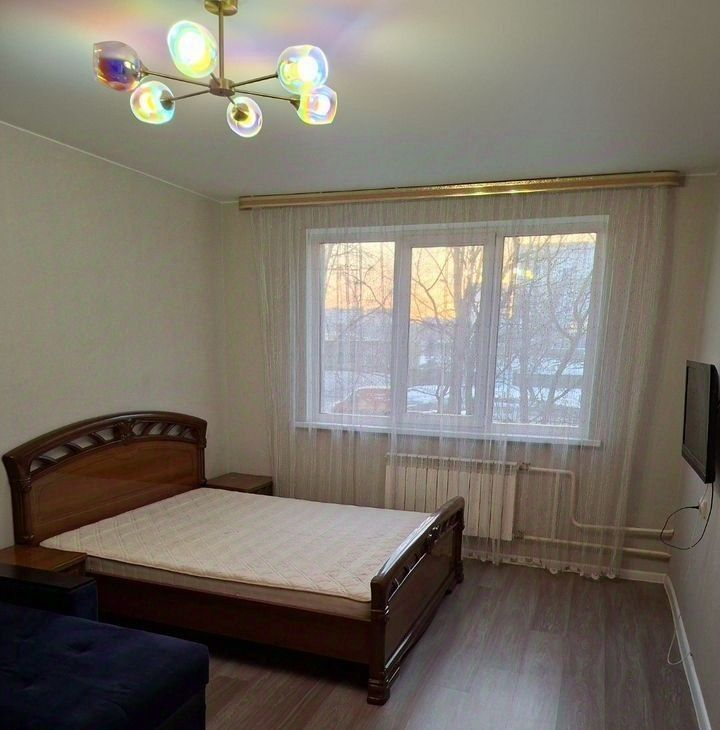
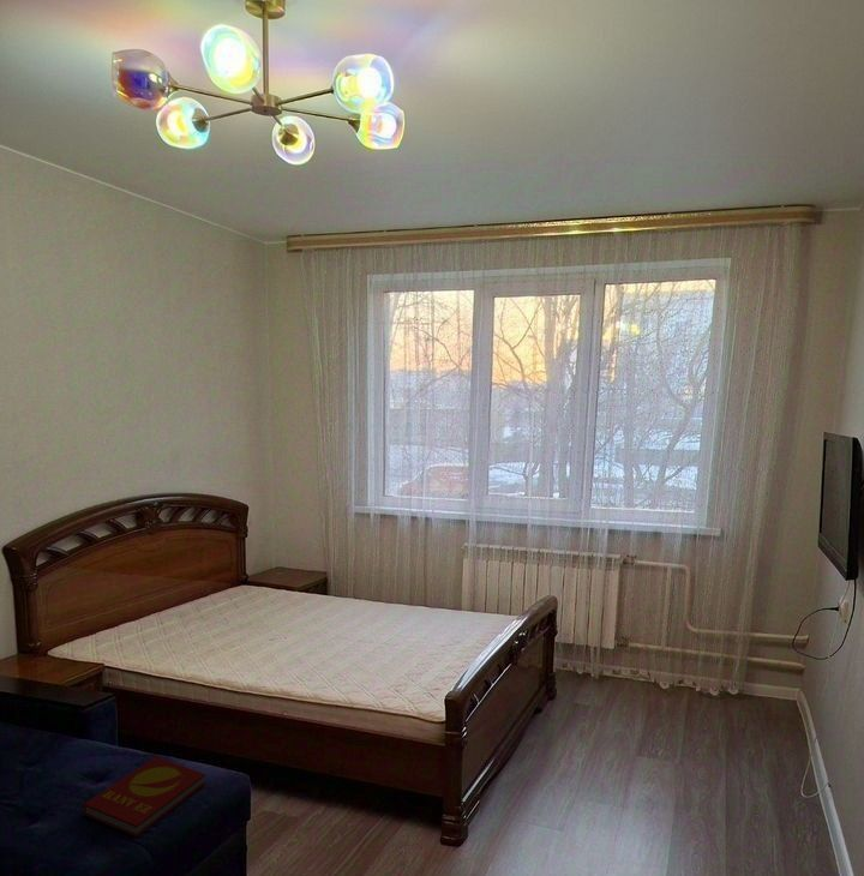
+ book (146, 793)
